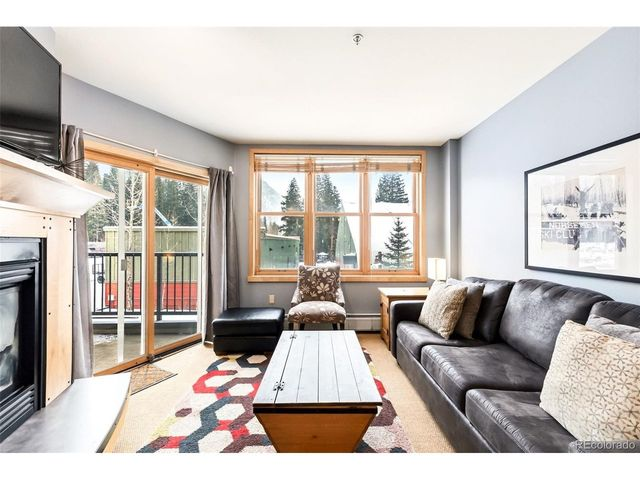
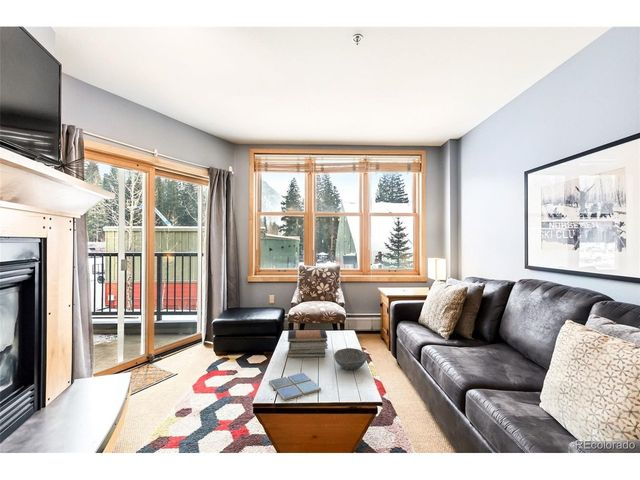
+ drink coaster (294, 385)
+ book stack (307, 343)
+ bowl (350, 360)
